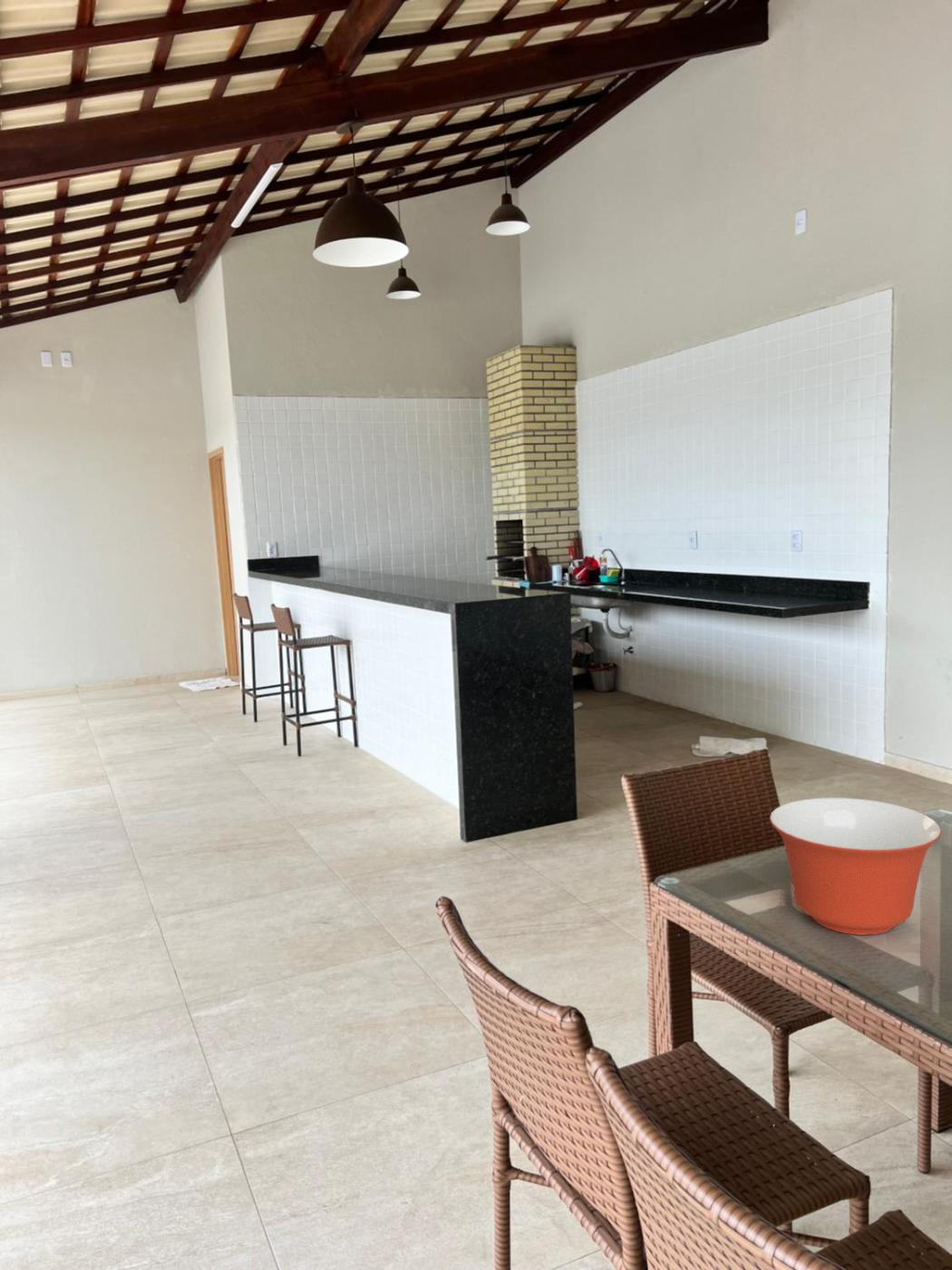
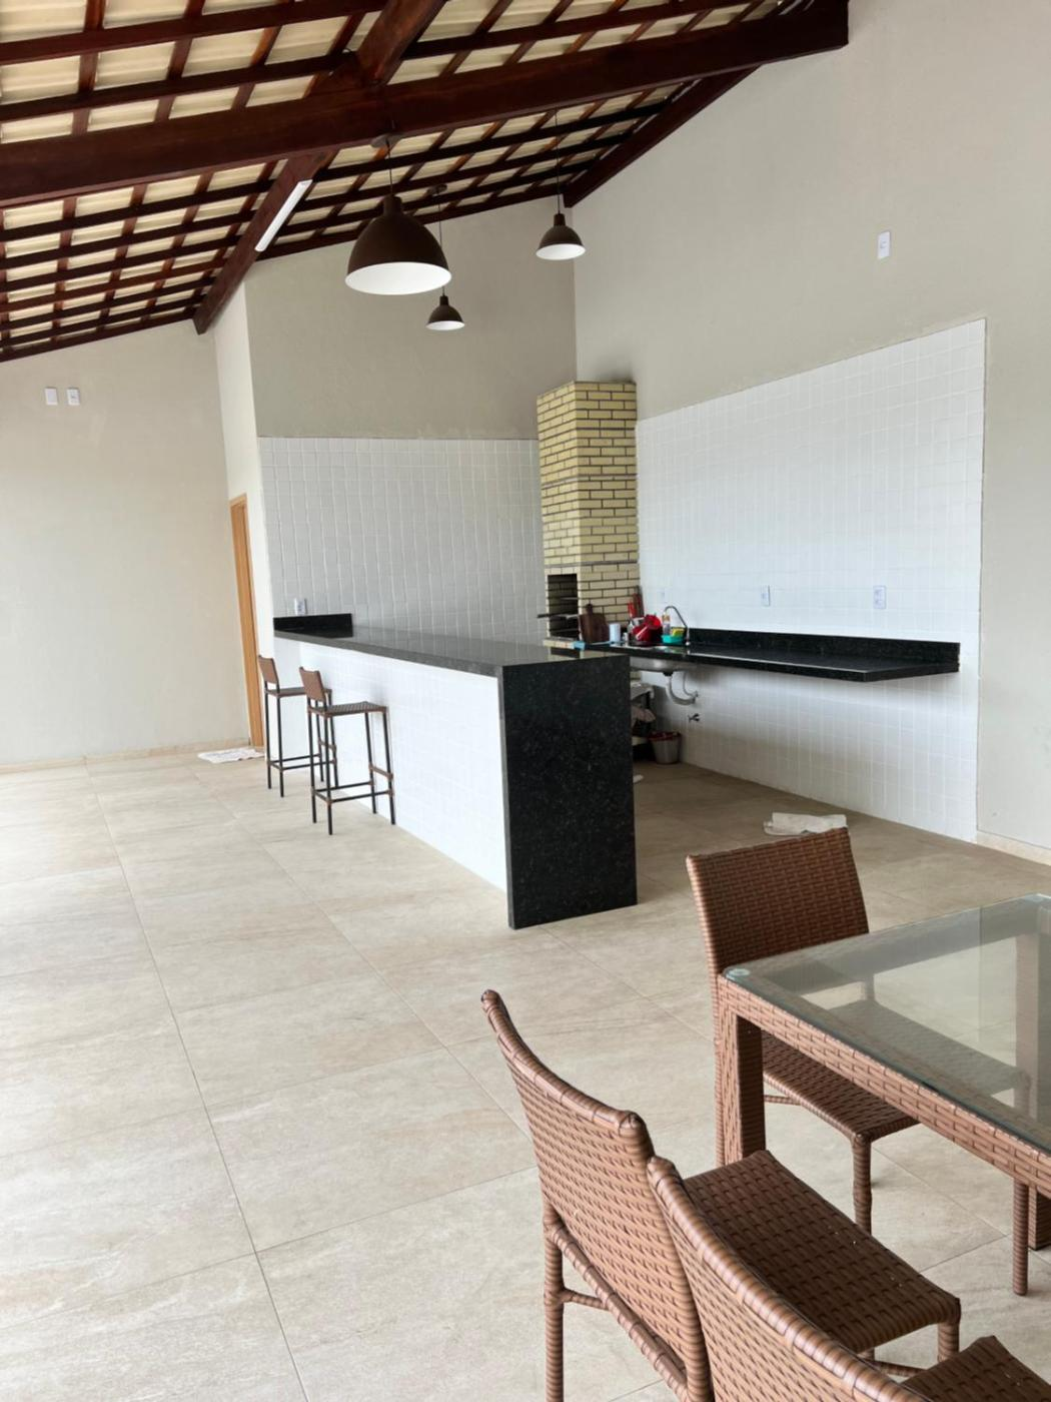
- mixing bowl (852, 869)
